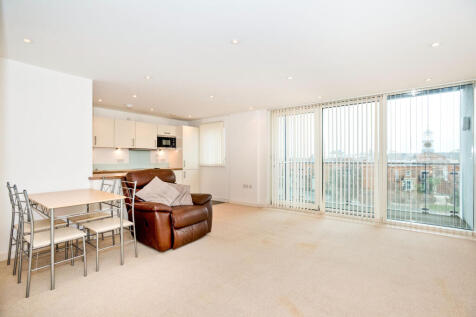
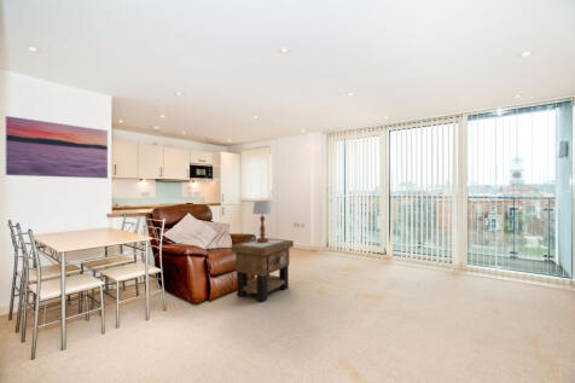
+ table lamp (262, 221)
+ side table (265, 267)
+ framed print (62, 150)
